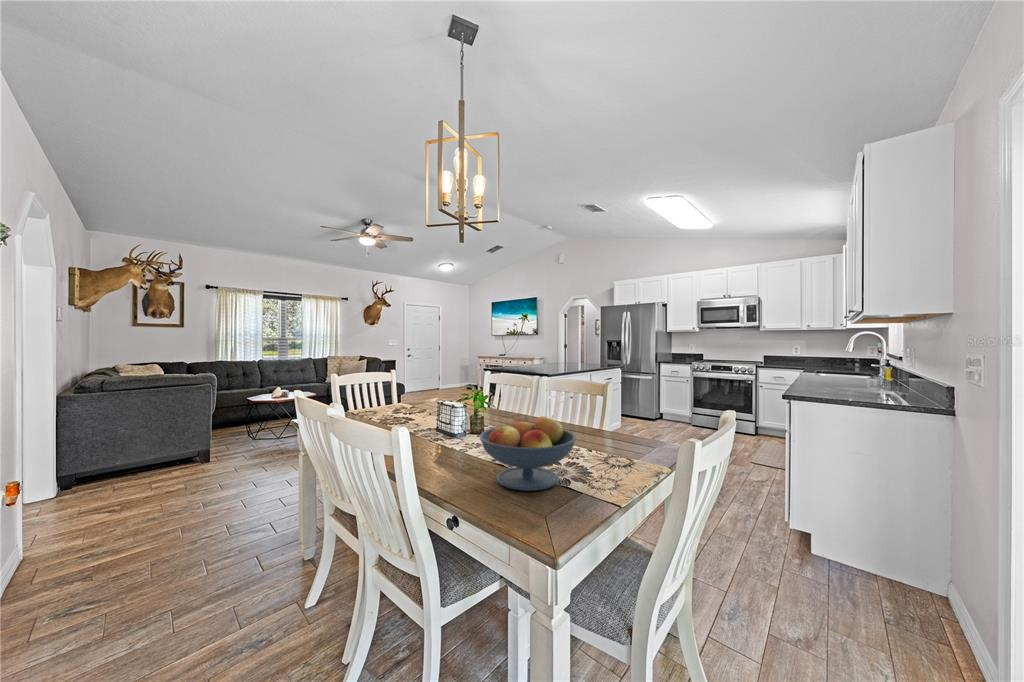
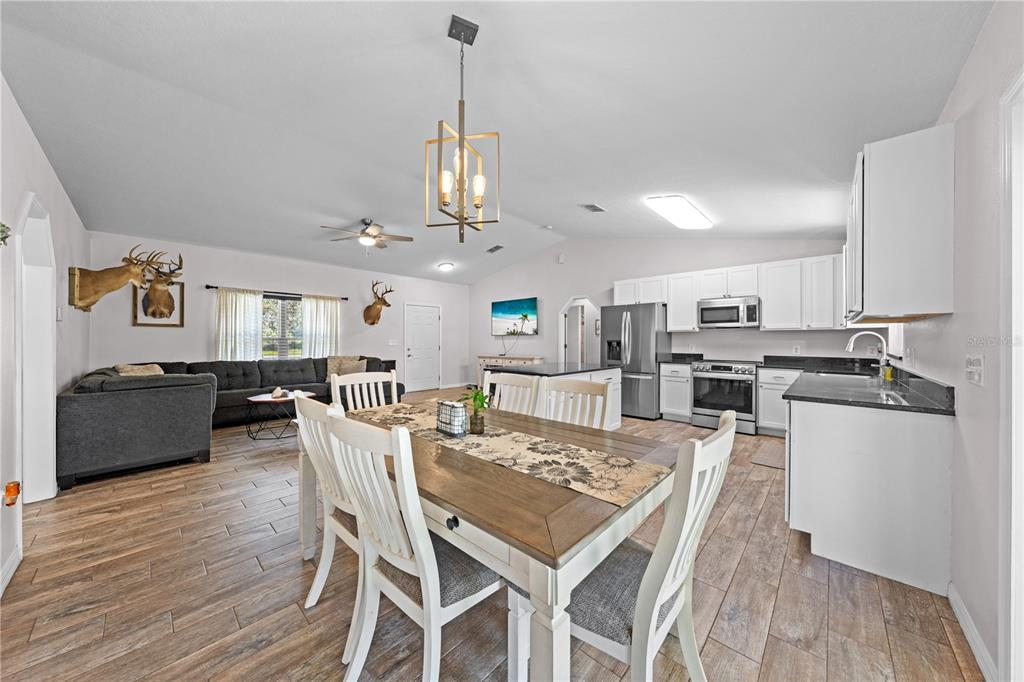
- fruit bowl (527, 449)
